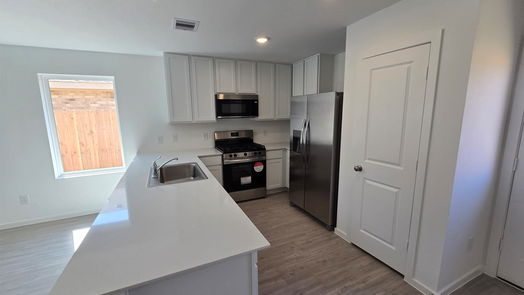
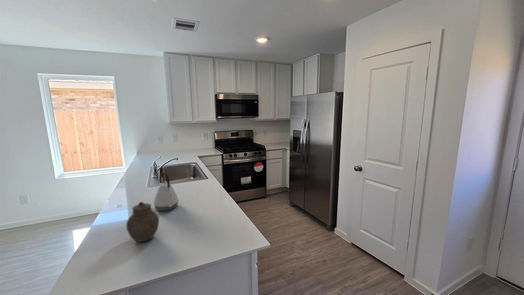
+ kettle (165, 189)
+ jar (143, 220)
